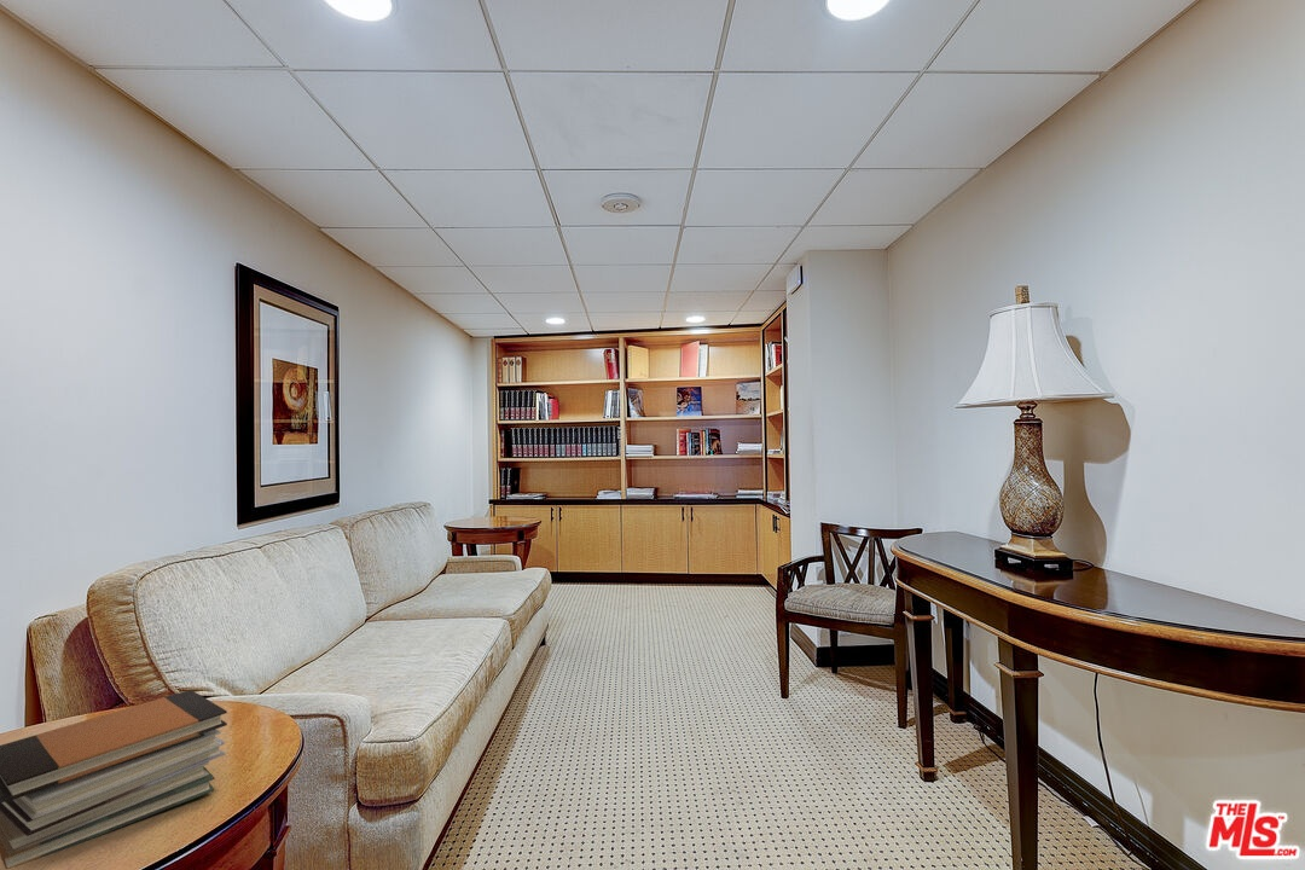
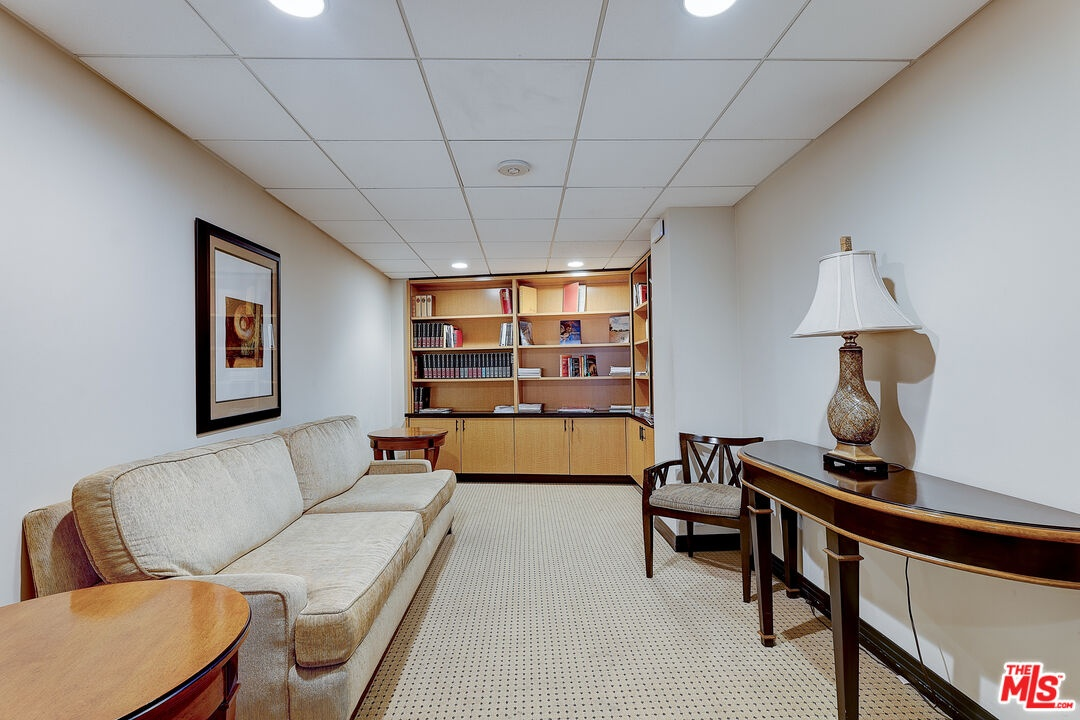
- book stack (114, 768)
